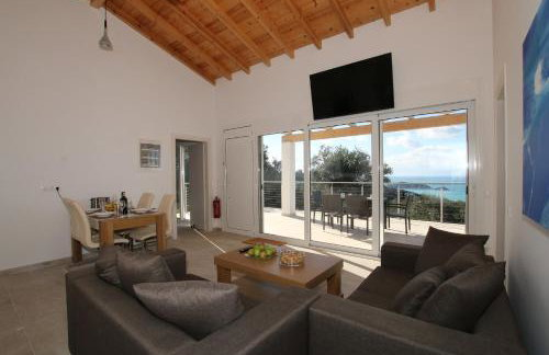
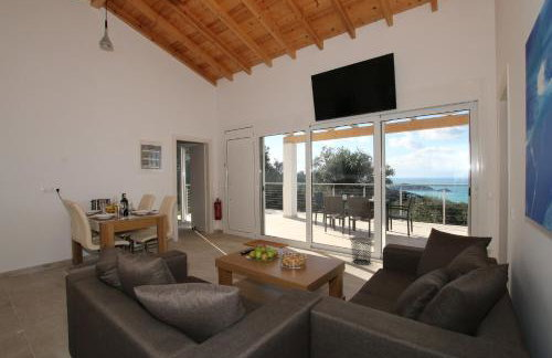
+ waste bin (361, 250)
